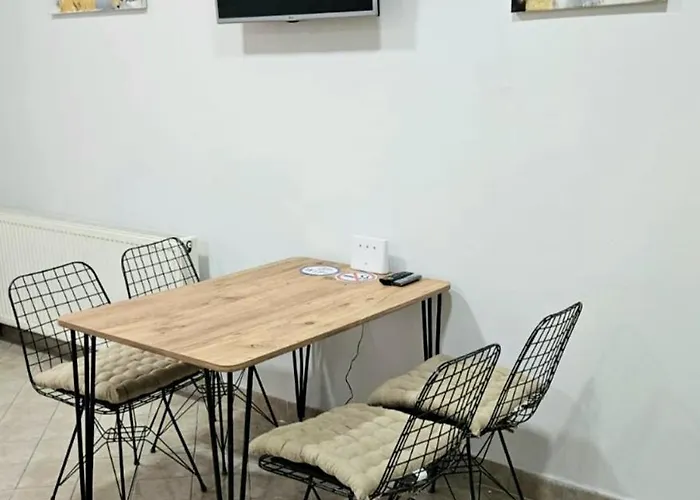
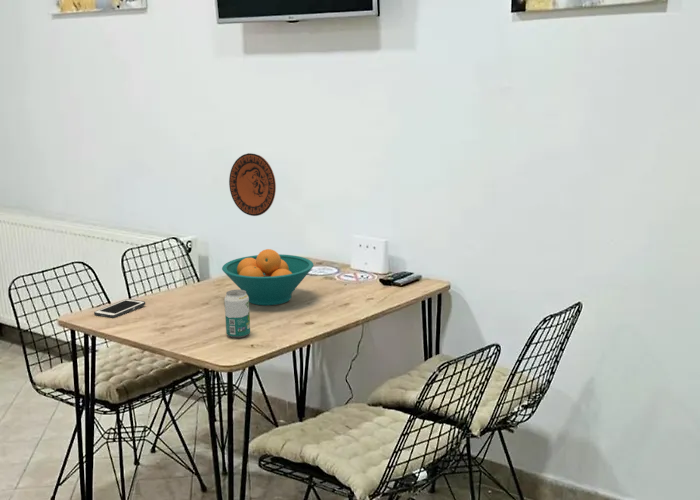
+ fruit bowl (268, 274)
+ decorative plate (252, 184)
+ beverage can (237, 313)
+ cell phone (120, 308)
